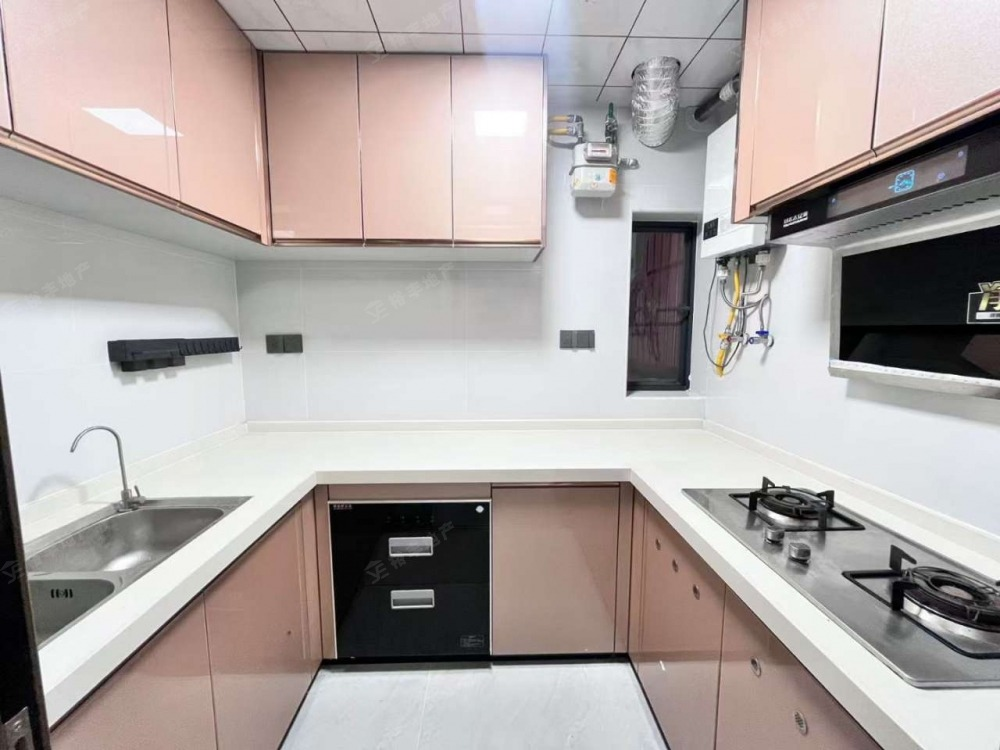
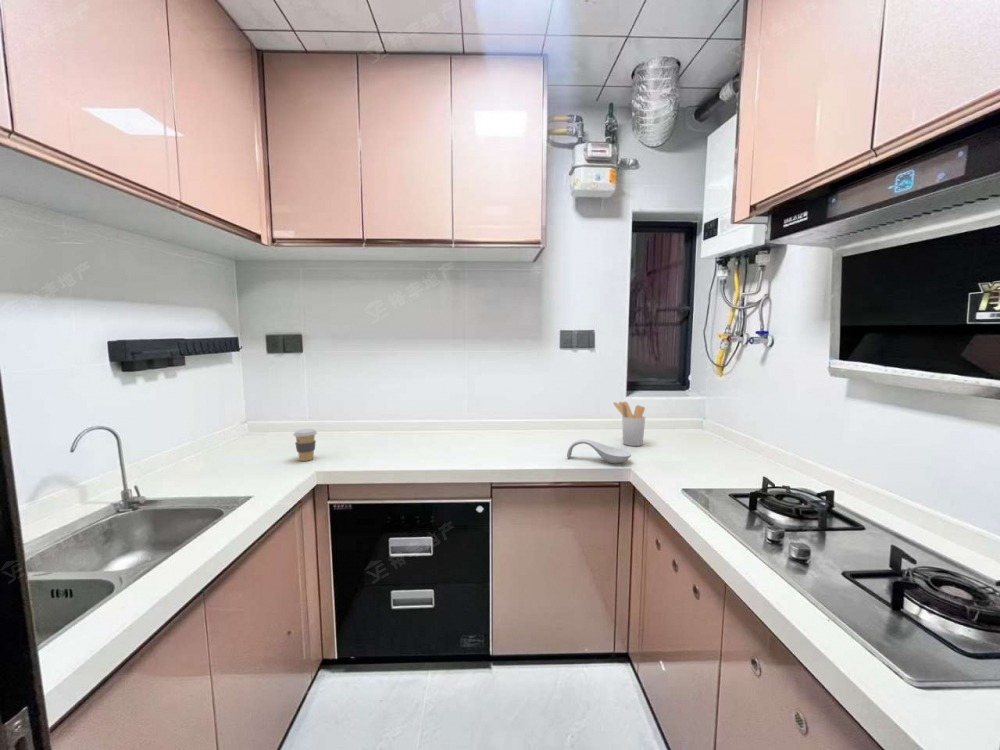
+ coffee cup (305, 445)
+ utensil holder (629, 422)
+ spoon rest (598, 450)
